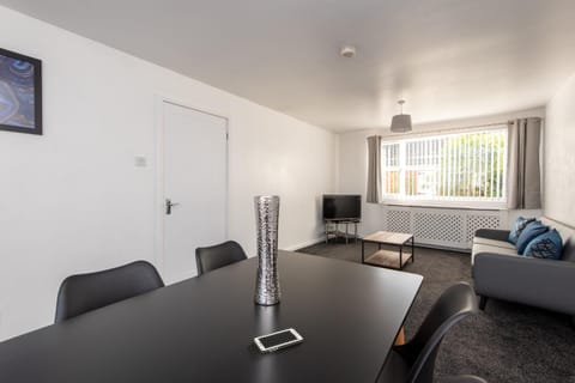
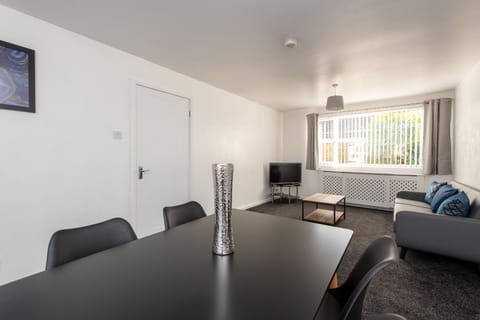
- cell phone (278, 340)
